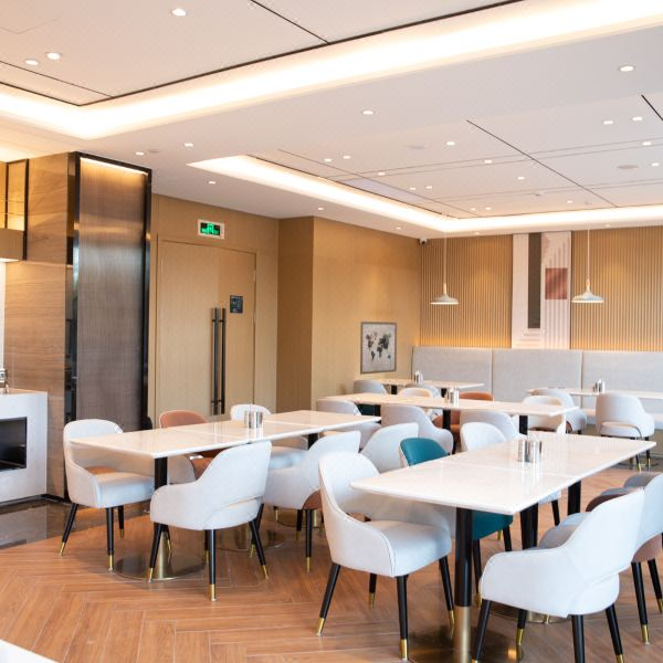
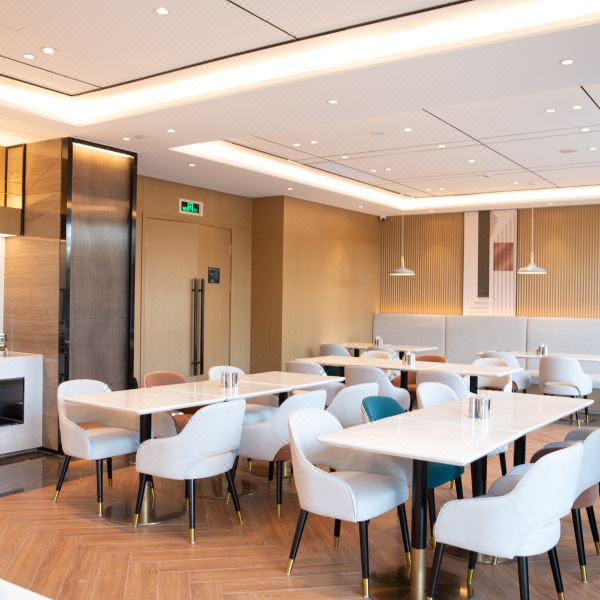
- wall art (379, 347)
